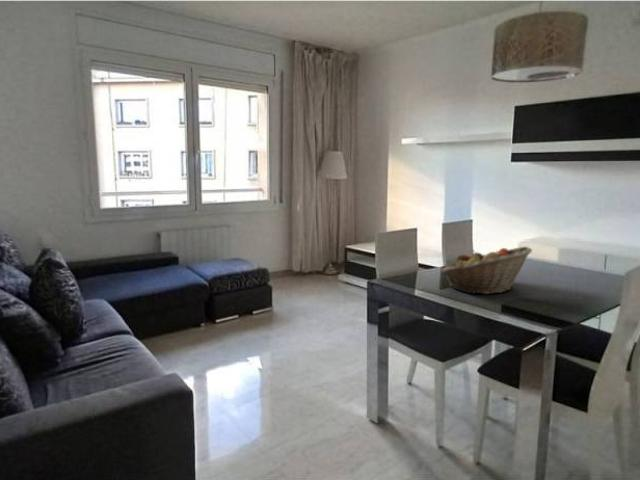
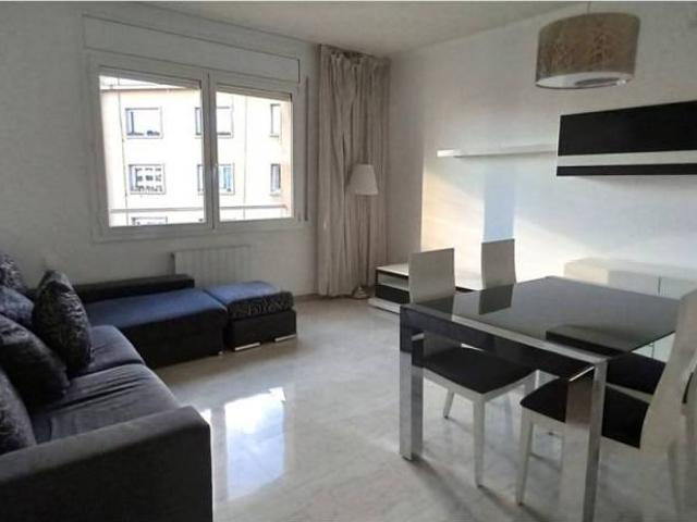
- fruit basket (485, 266)
